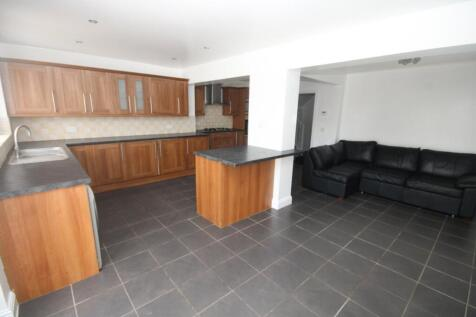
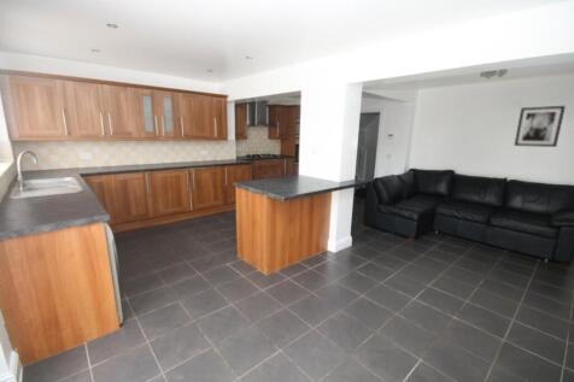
+ wall art (538, 127)
